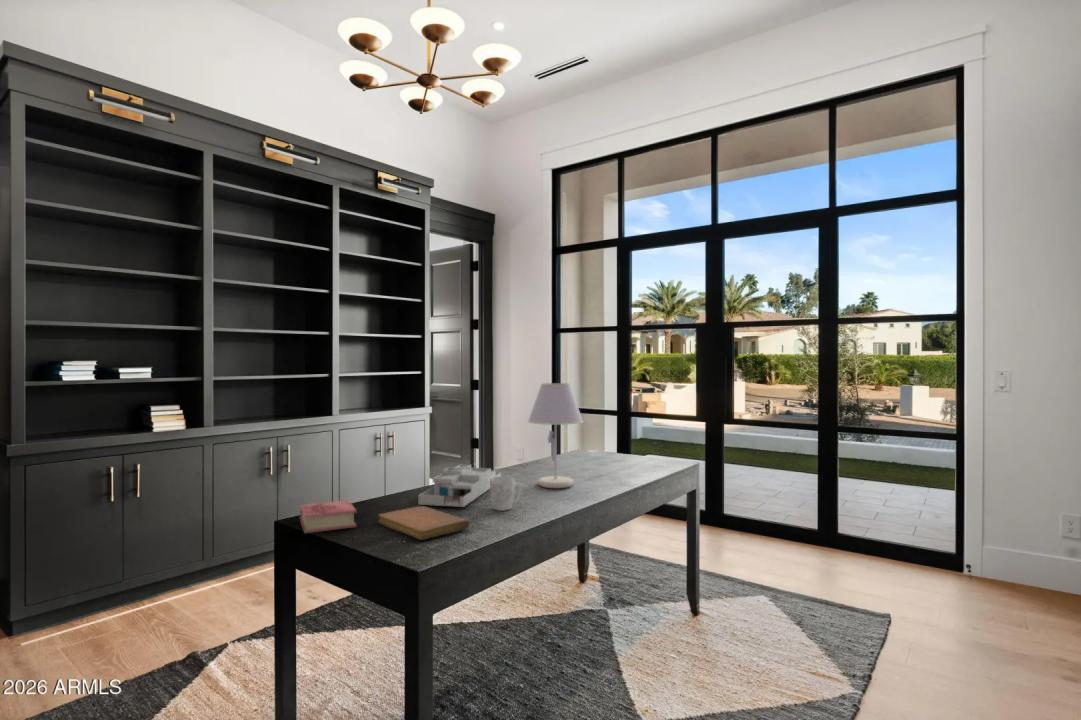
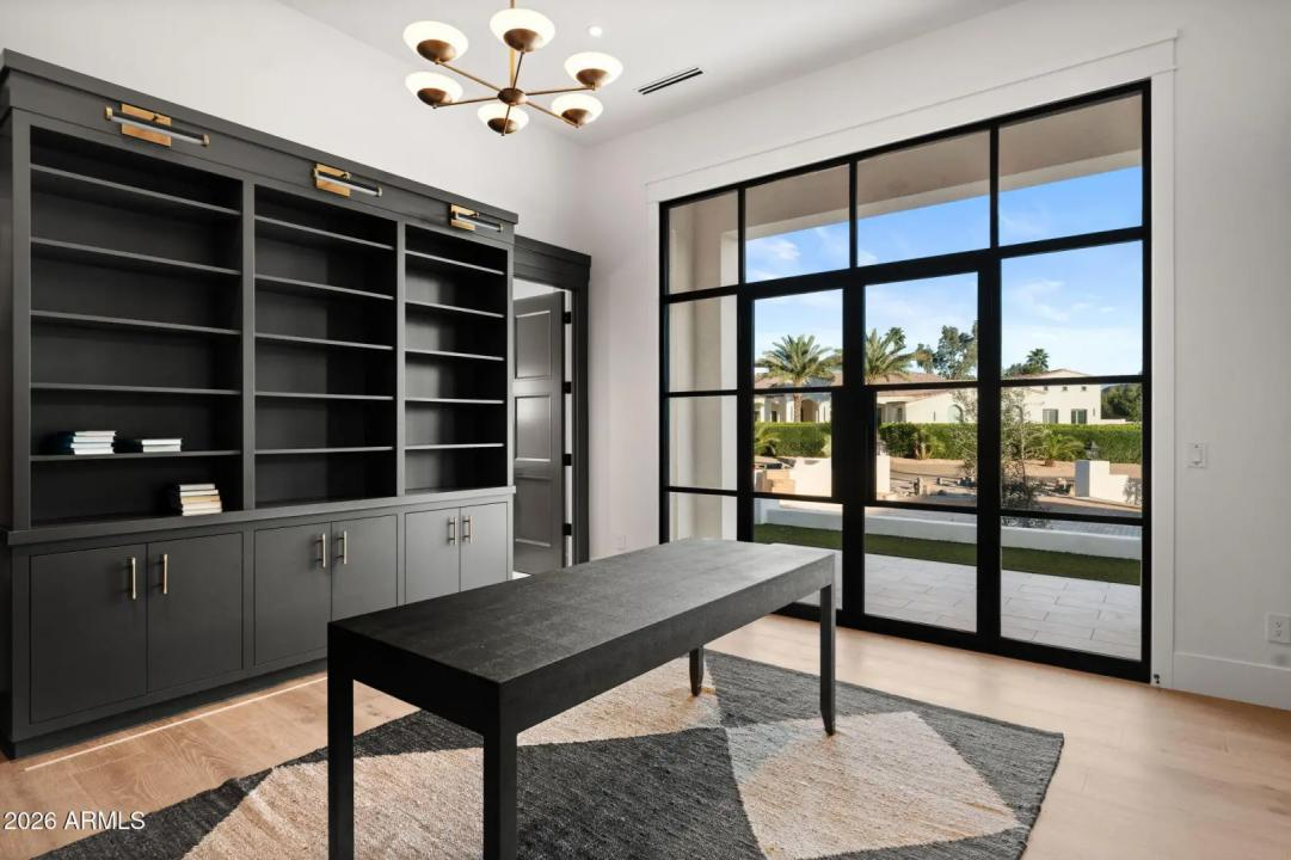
- table lamp (555, 434)
- notebook (422, 521)
- mug (506, 493)
- book (327, 515)
- desk organizer (463, 480)
